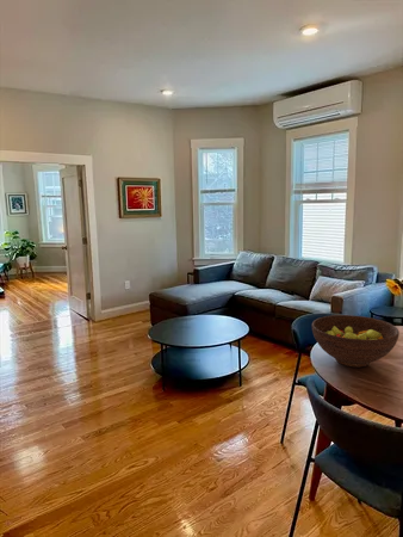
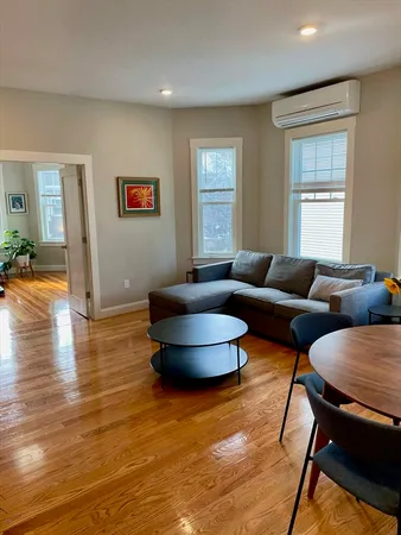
- fruit bowl (353, 344)
